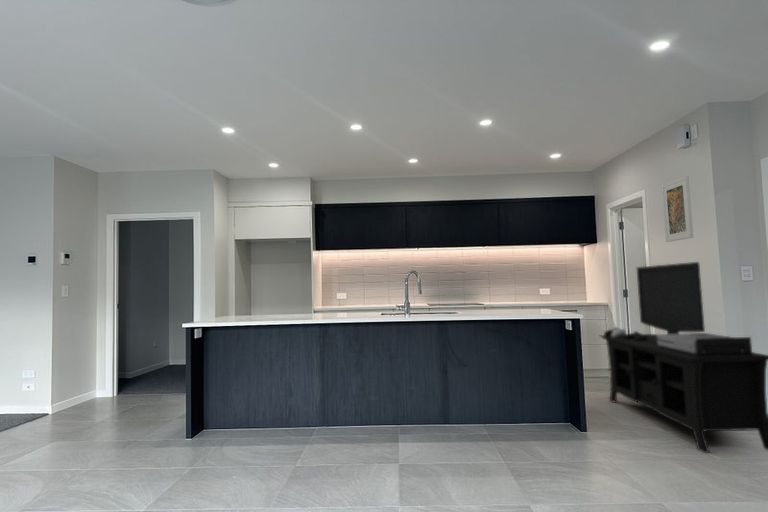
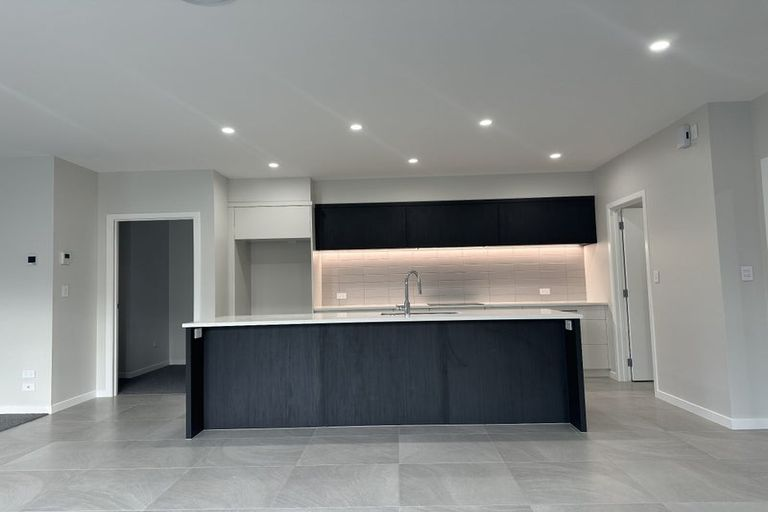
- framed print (676, 210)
- media console (668, 342)
